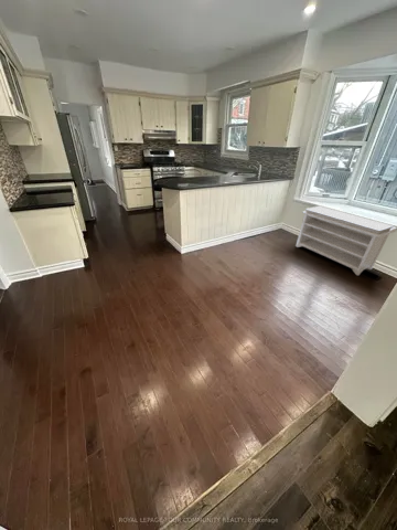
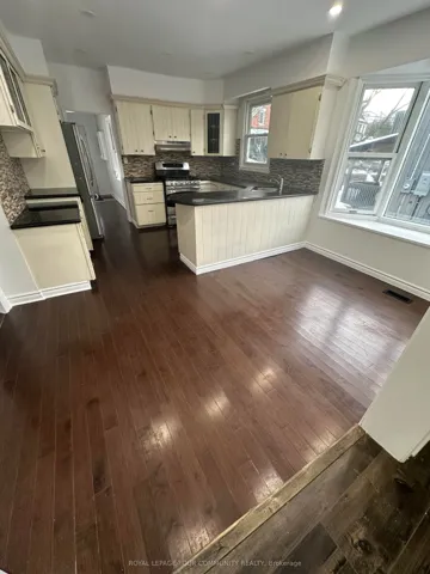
- bench (337, 237)
